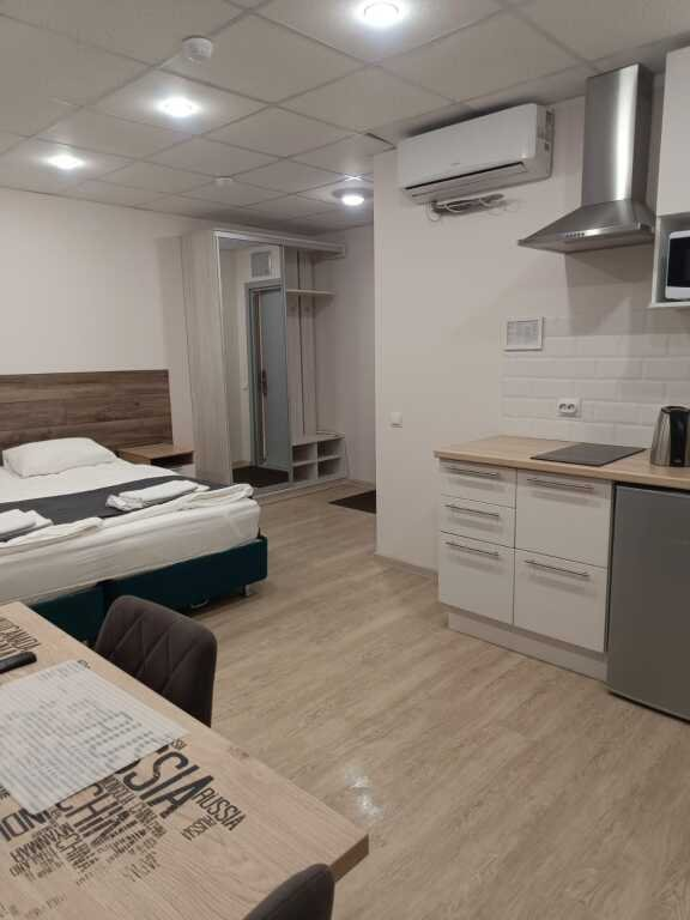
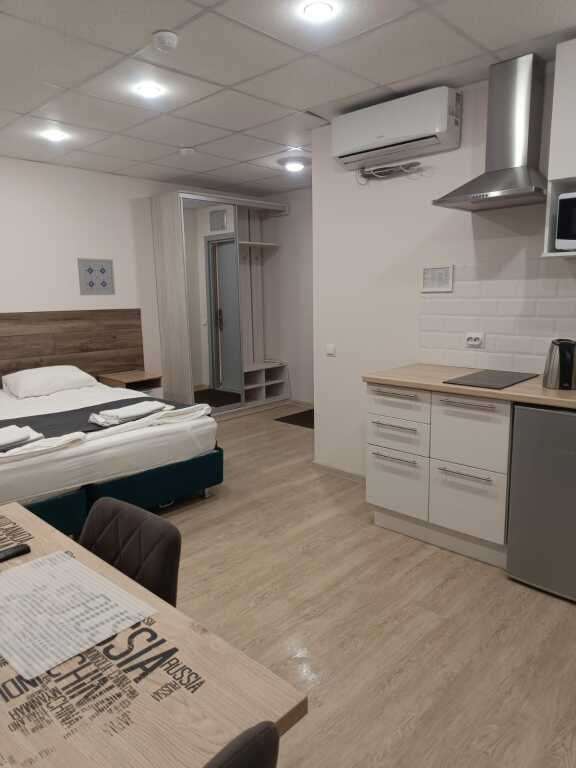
+ wall art (96, 277)
